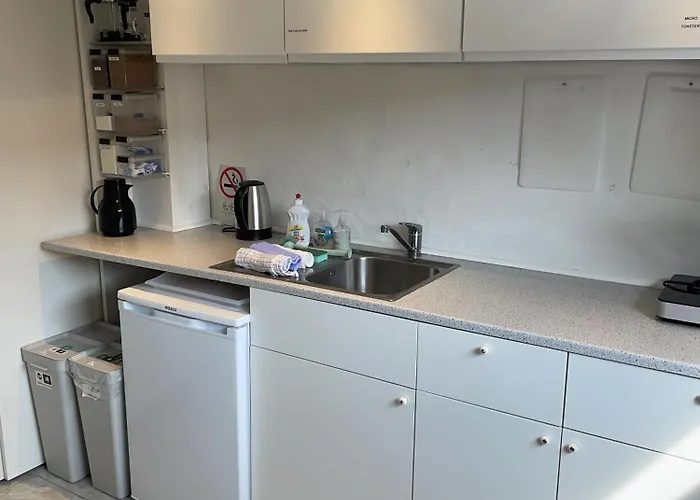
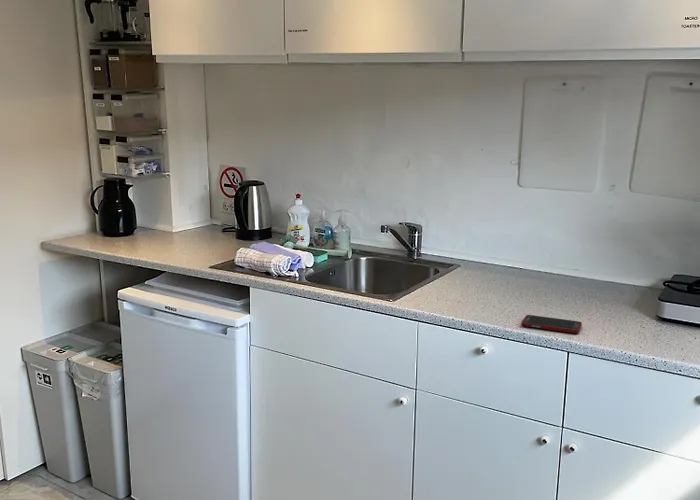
+ cell phone (551, 323)
